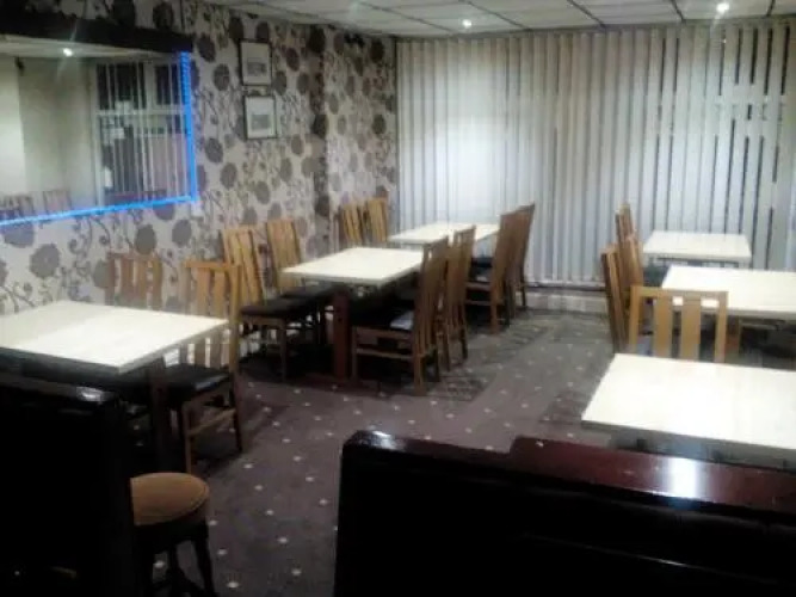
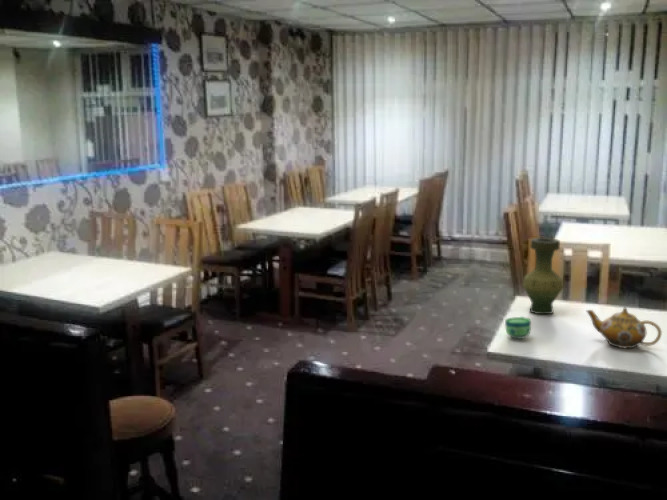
+ cup (517, 326)
+ vase (543, 276)
+ teapot (622, 325)
